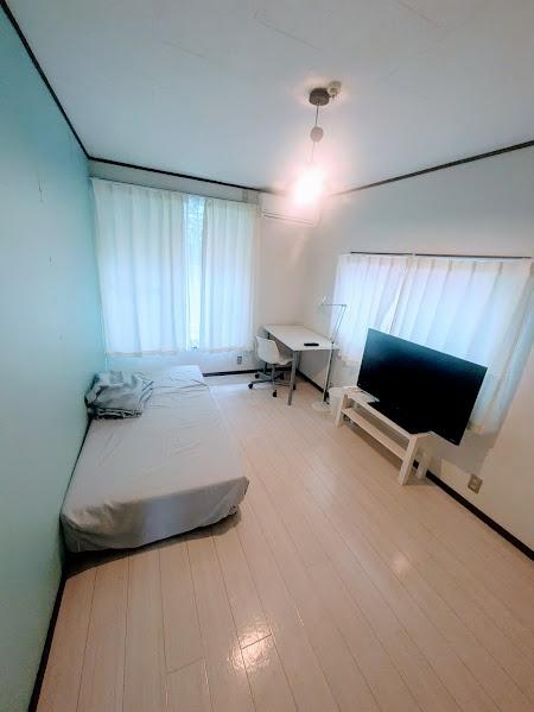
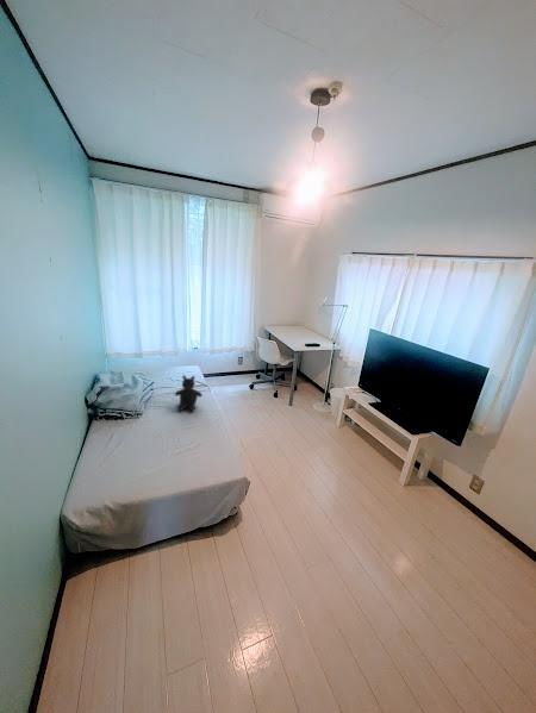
+ teddy bear (187, 392)
